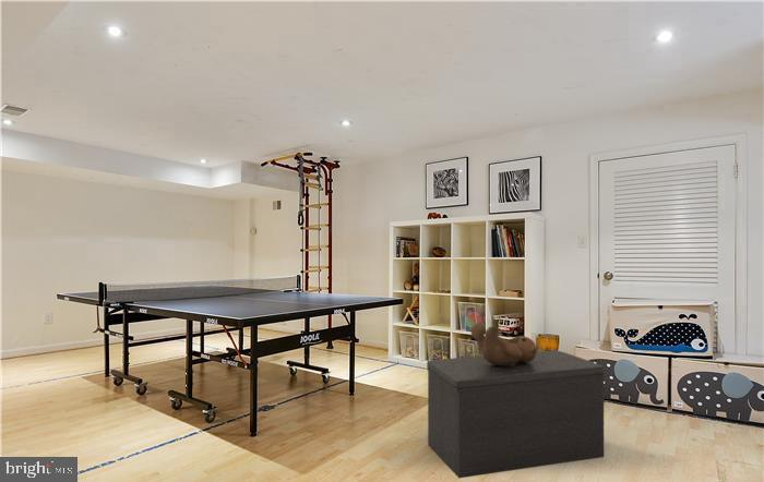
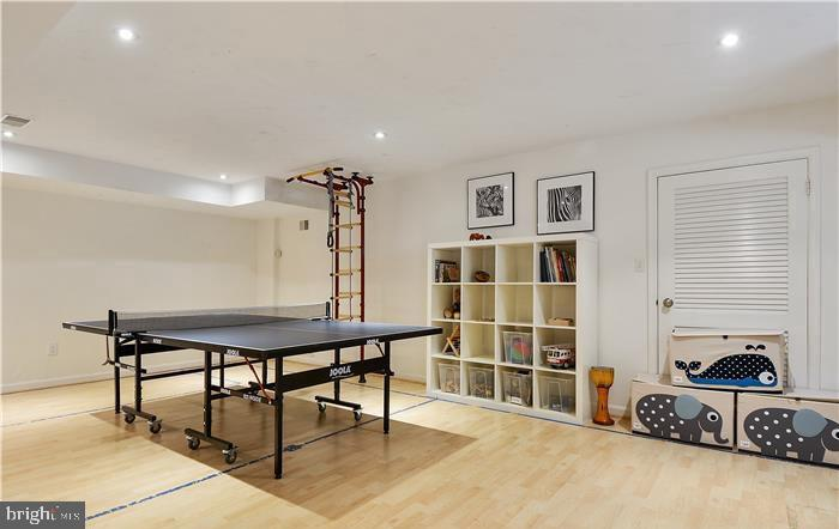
- bench (513, 406)
- teddy bear (506, 342)
